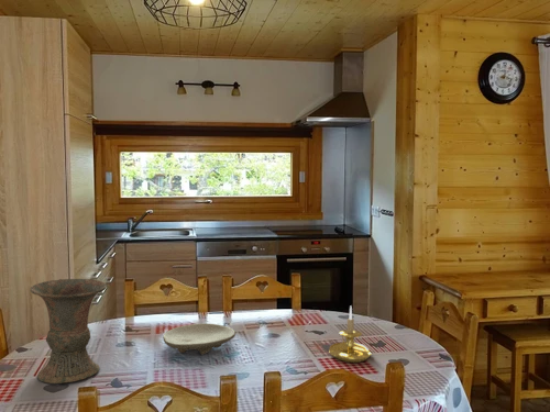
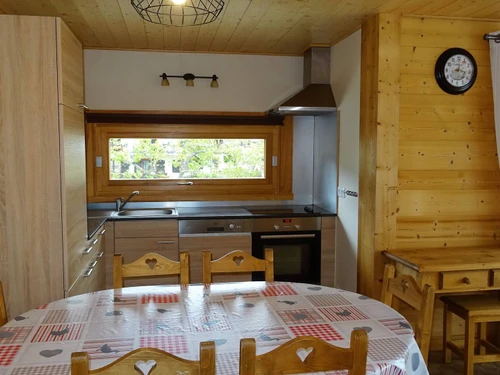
- candle holder (349, 329)
- vase (69, 330)
- bowl (199, 341)
